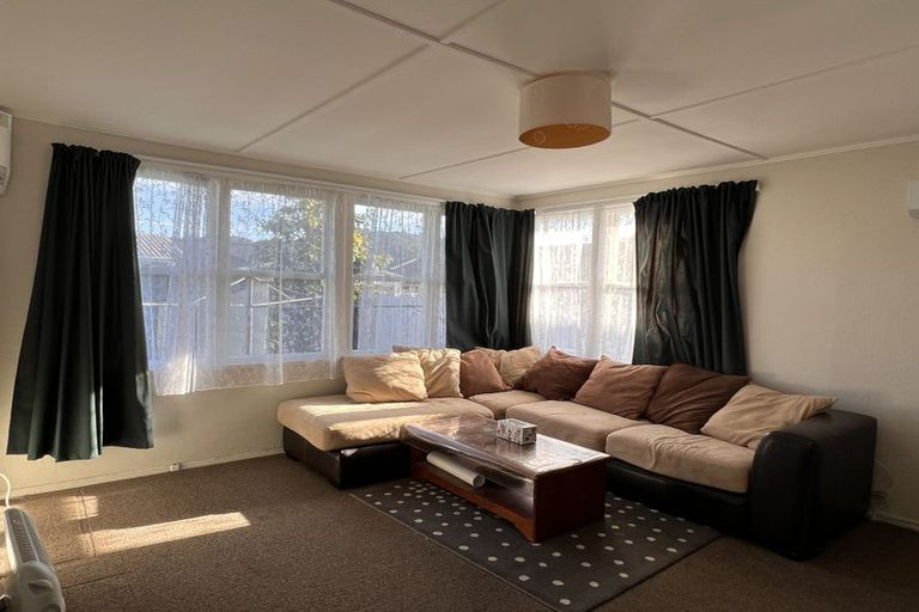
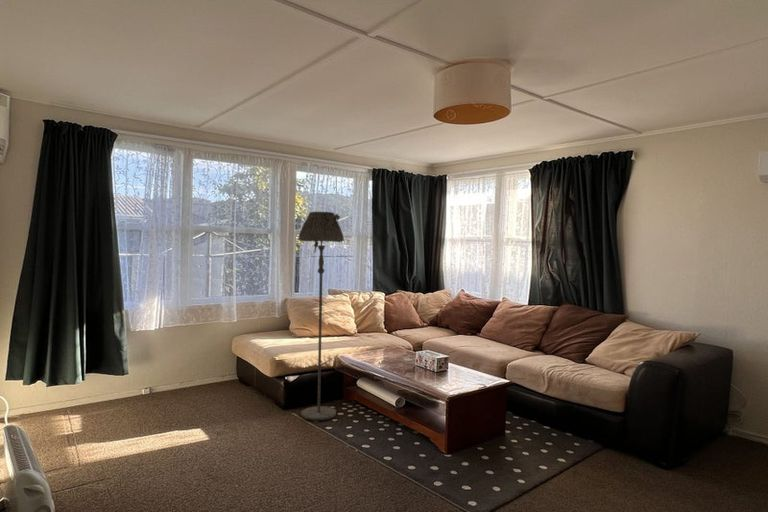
+ floor lamp (320, 313)
